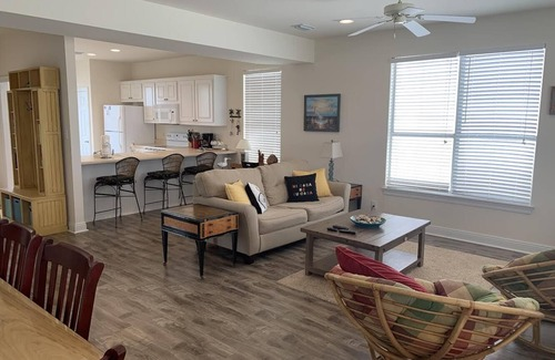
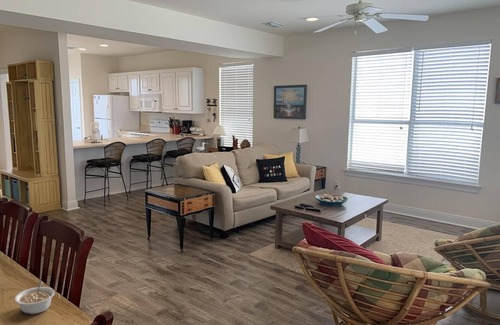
+ legume (34, 299)
